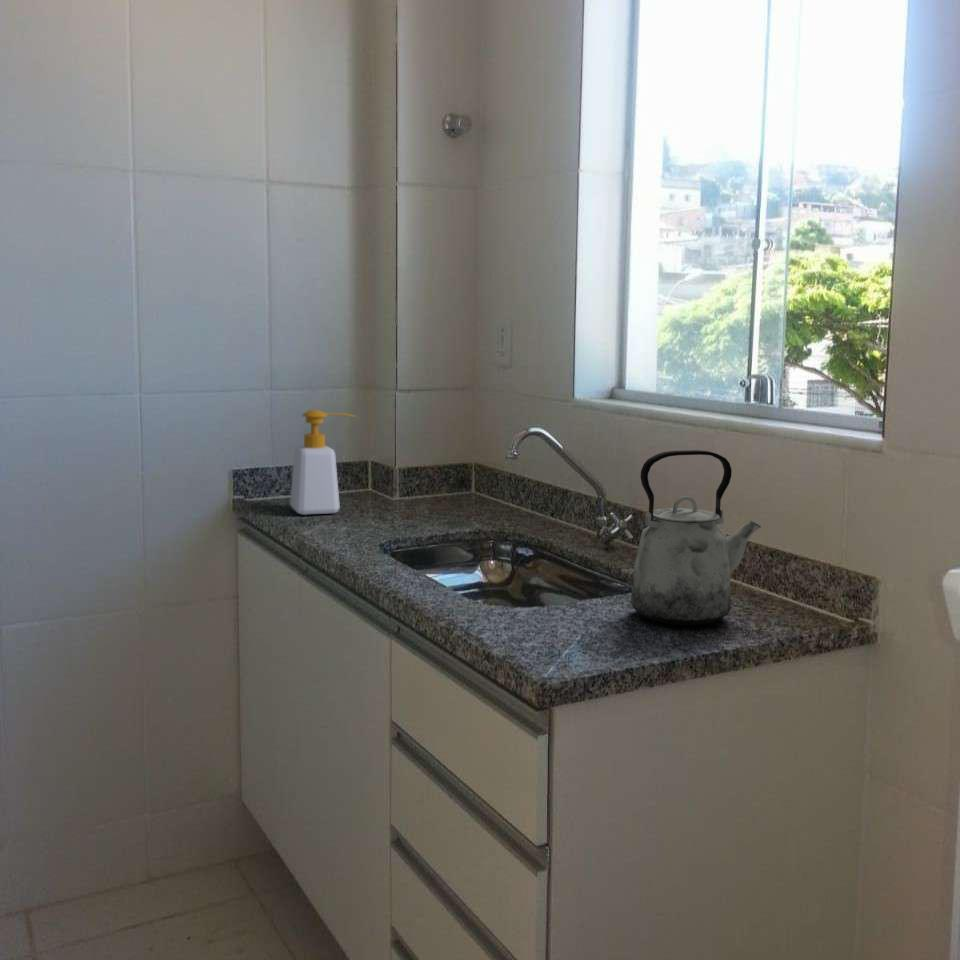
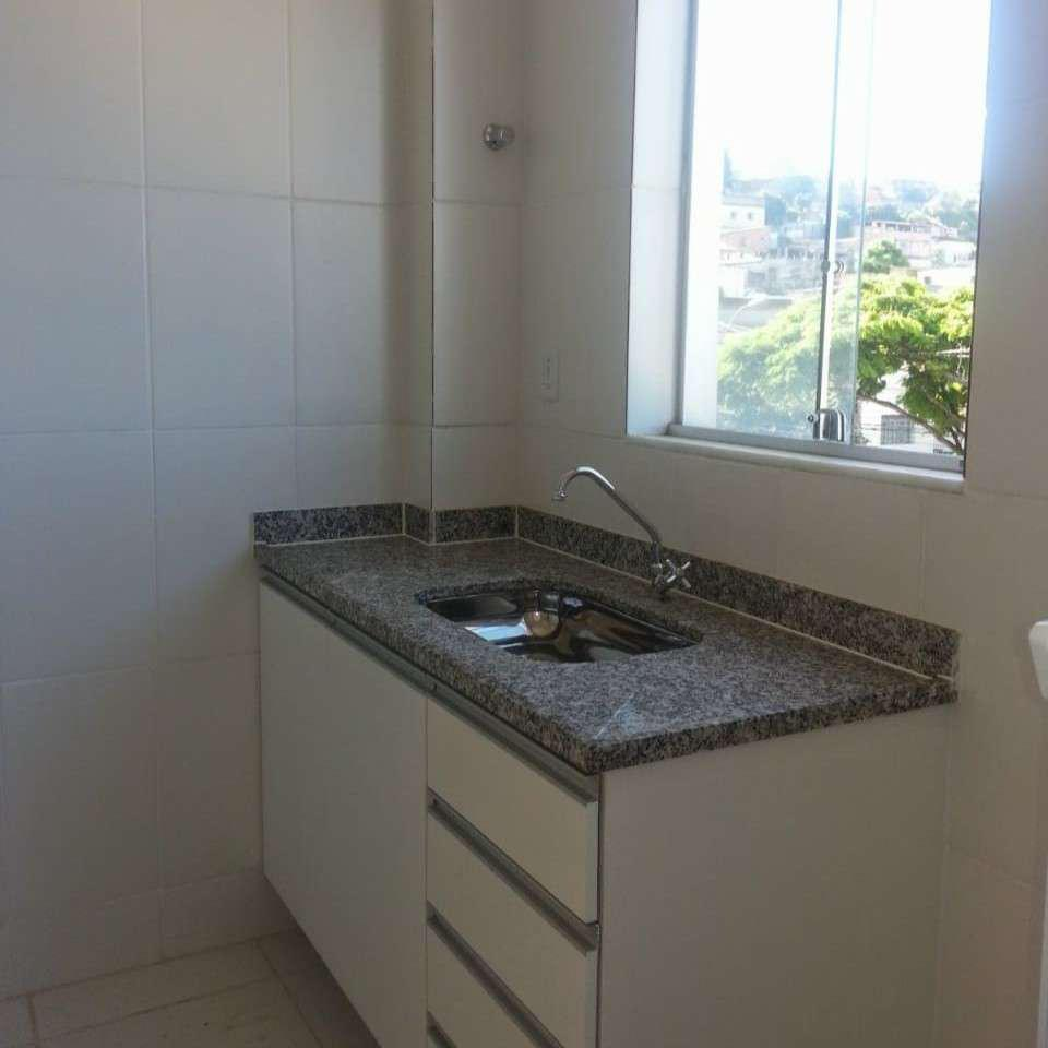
- soap bottle (324, 460)
- kettle (700, 534)
